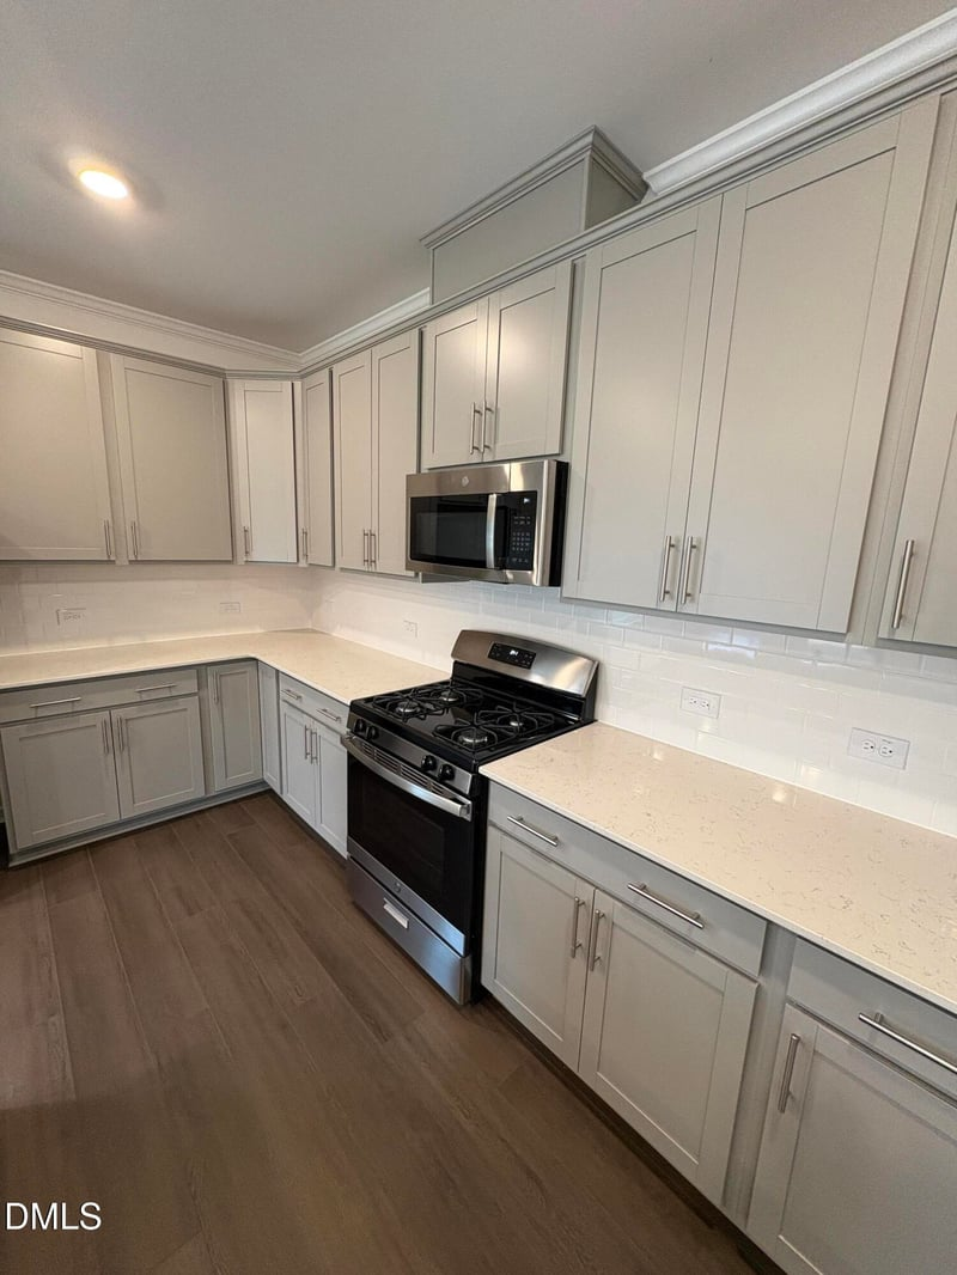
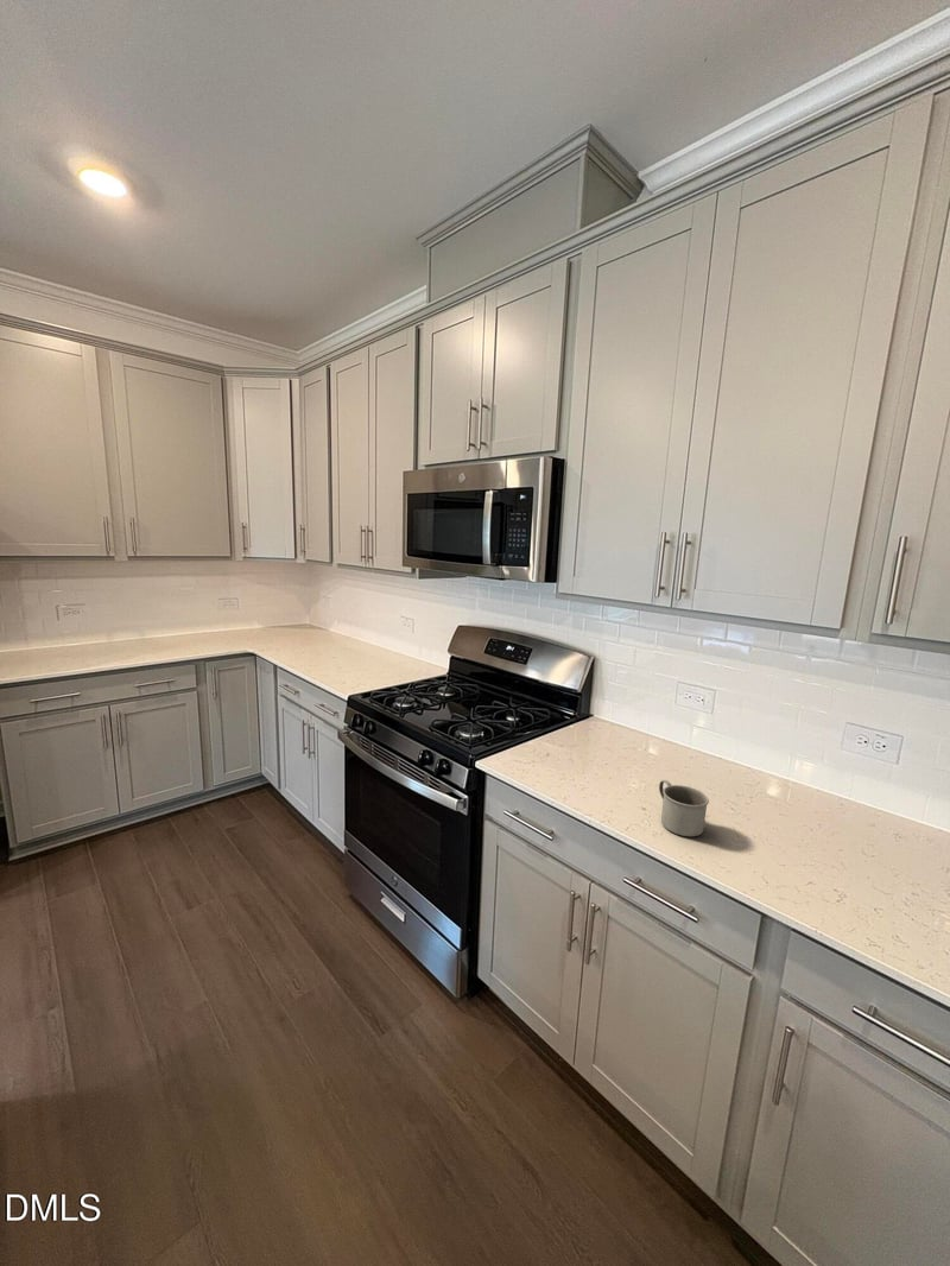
+ mug (680, 808)
